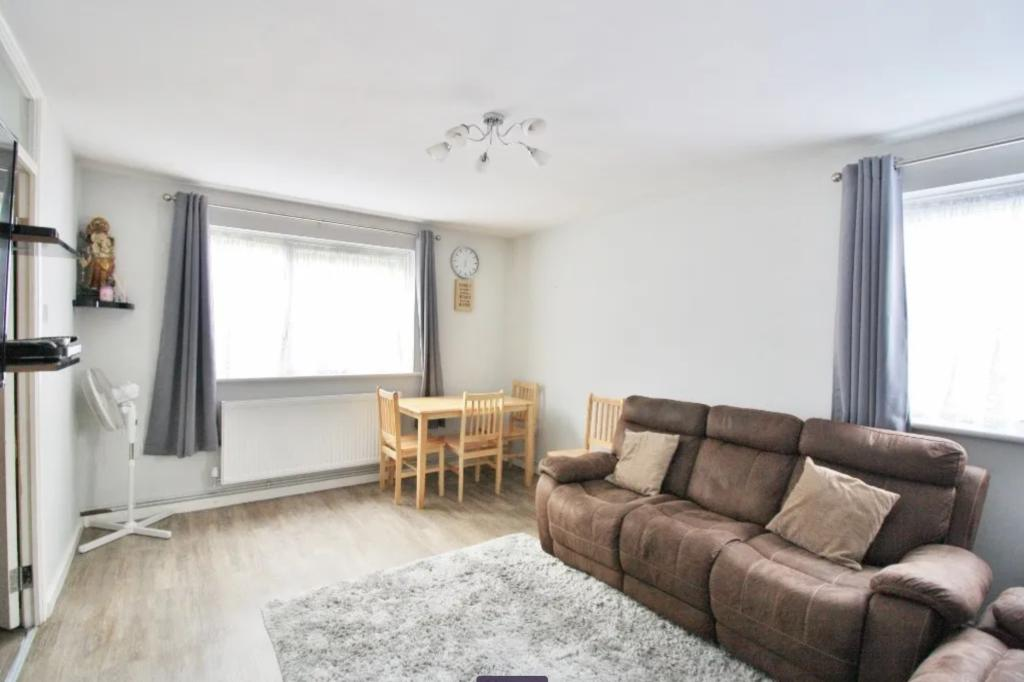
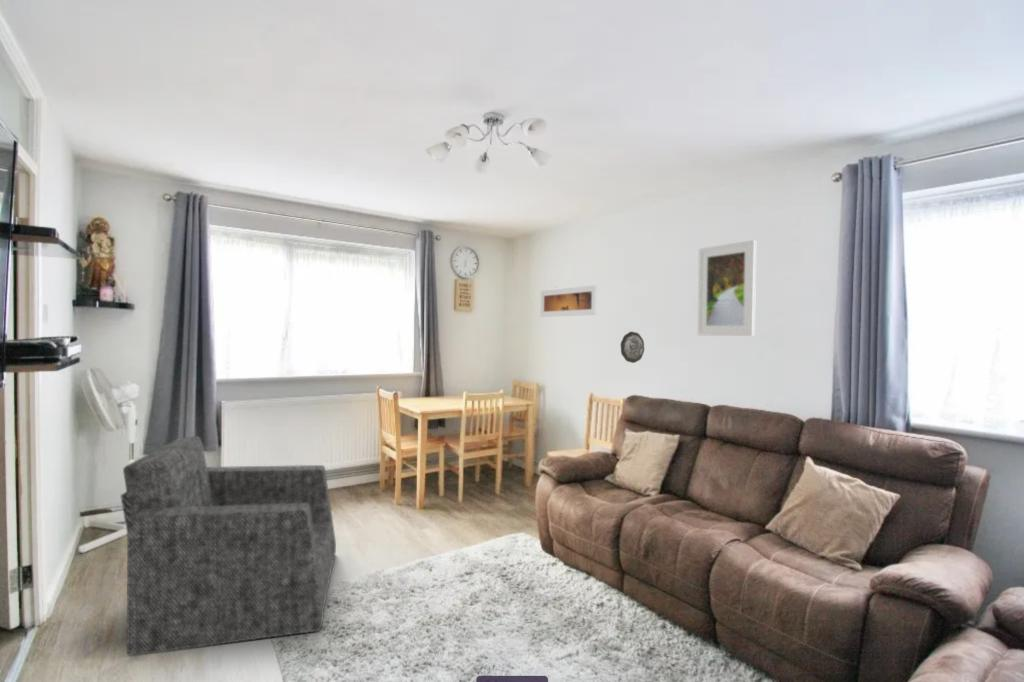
+ armchair (244, 520)
+ decorative plate (633, 347)
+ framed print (566, 302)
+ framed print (725, 290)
